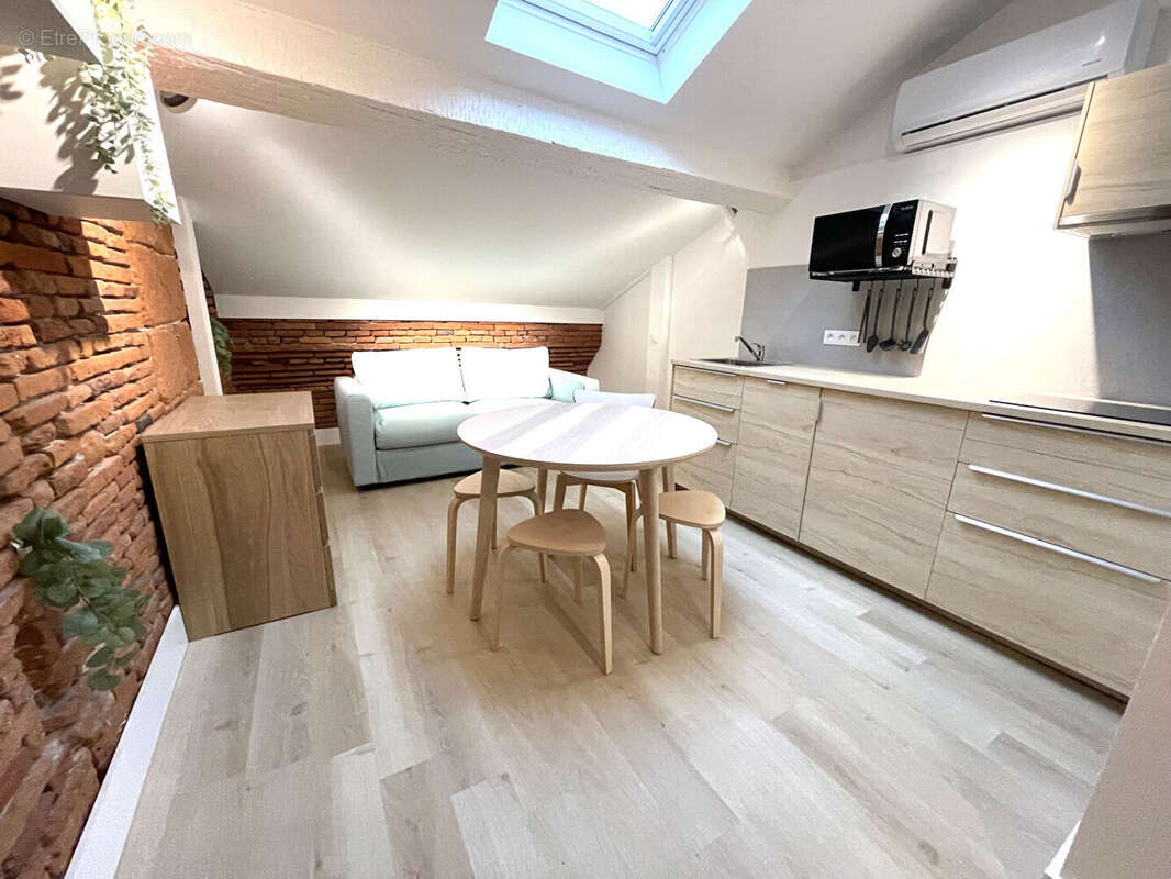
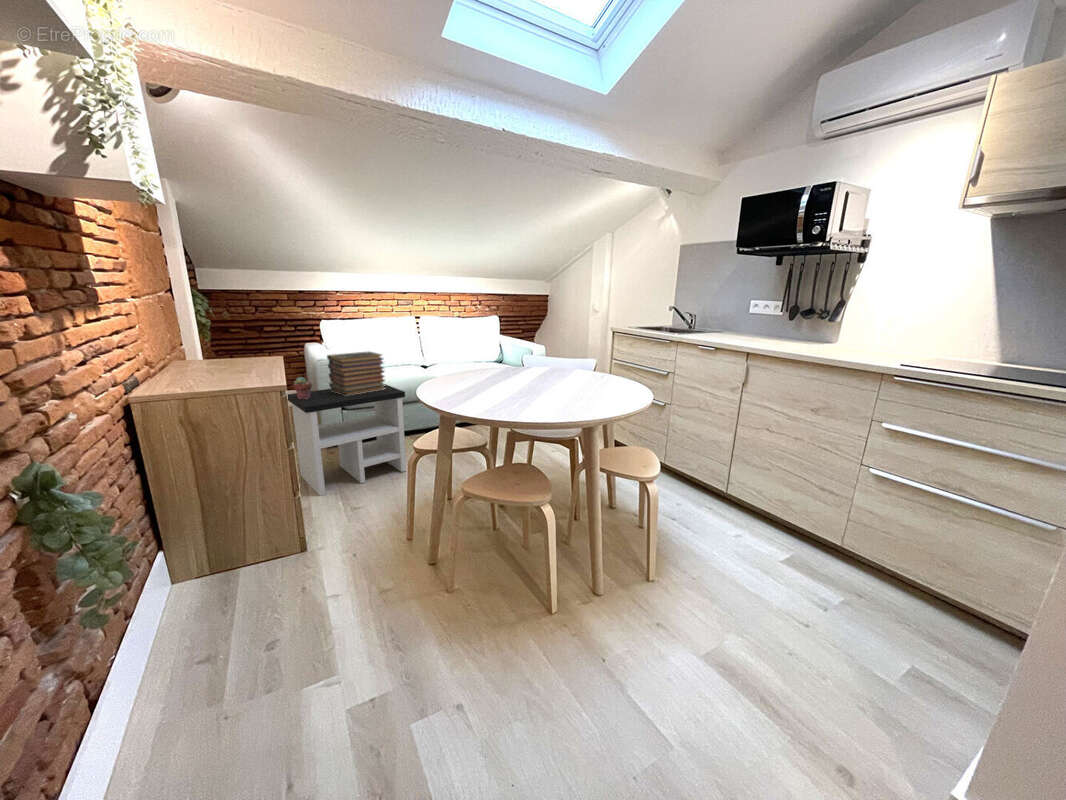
+ side table (350, 434)
+ book stack (357, 372)
+ potted succulent (302, 387)
